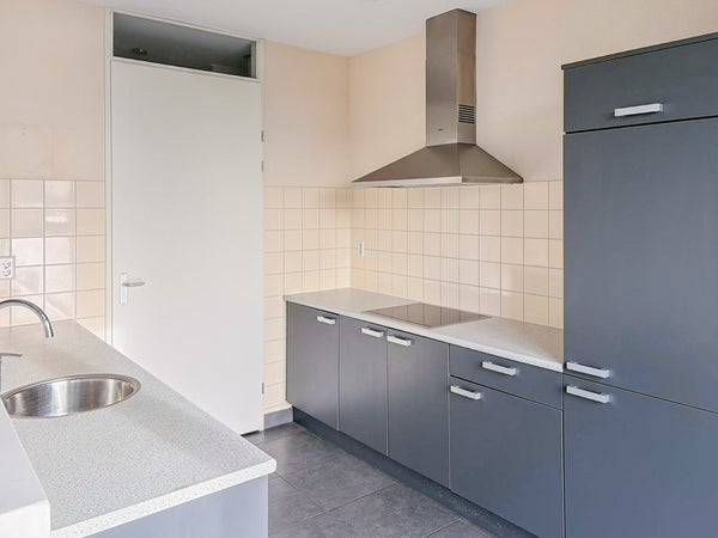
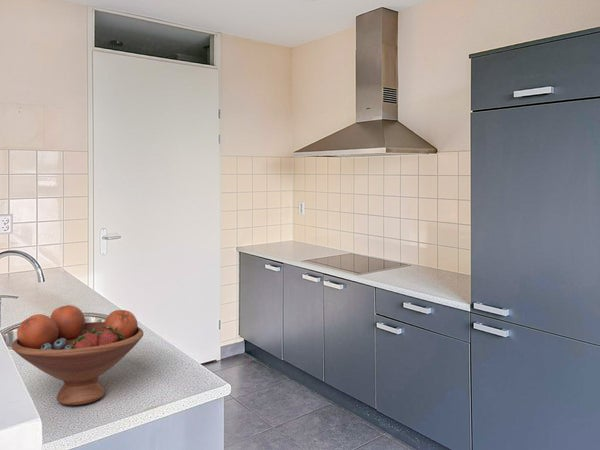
+ fruit bowl (81, 354)
